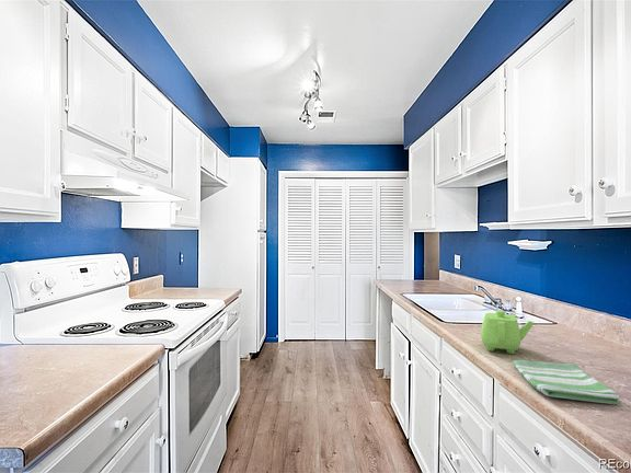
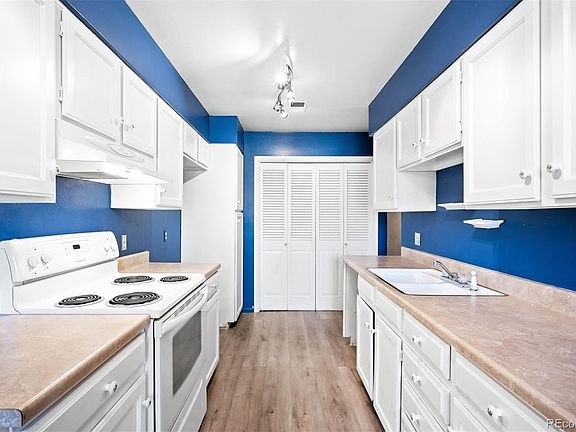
- teapot (506, 330)
- dish towel (560, 378)
